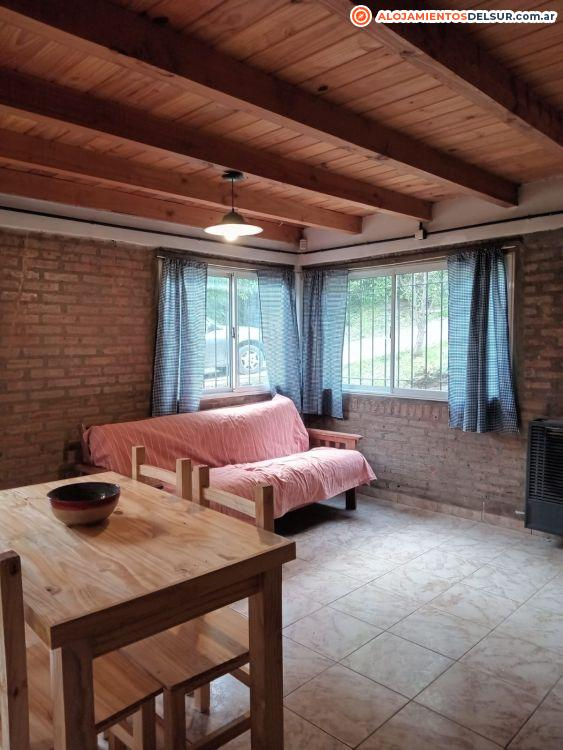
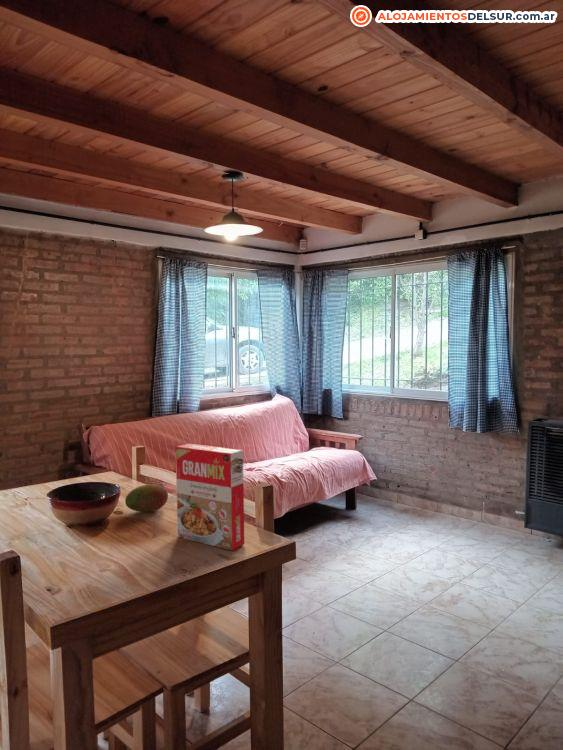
+ cereal box (209, 494)
+ fruit (147, 498)
